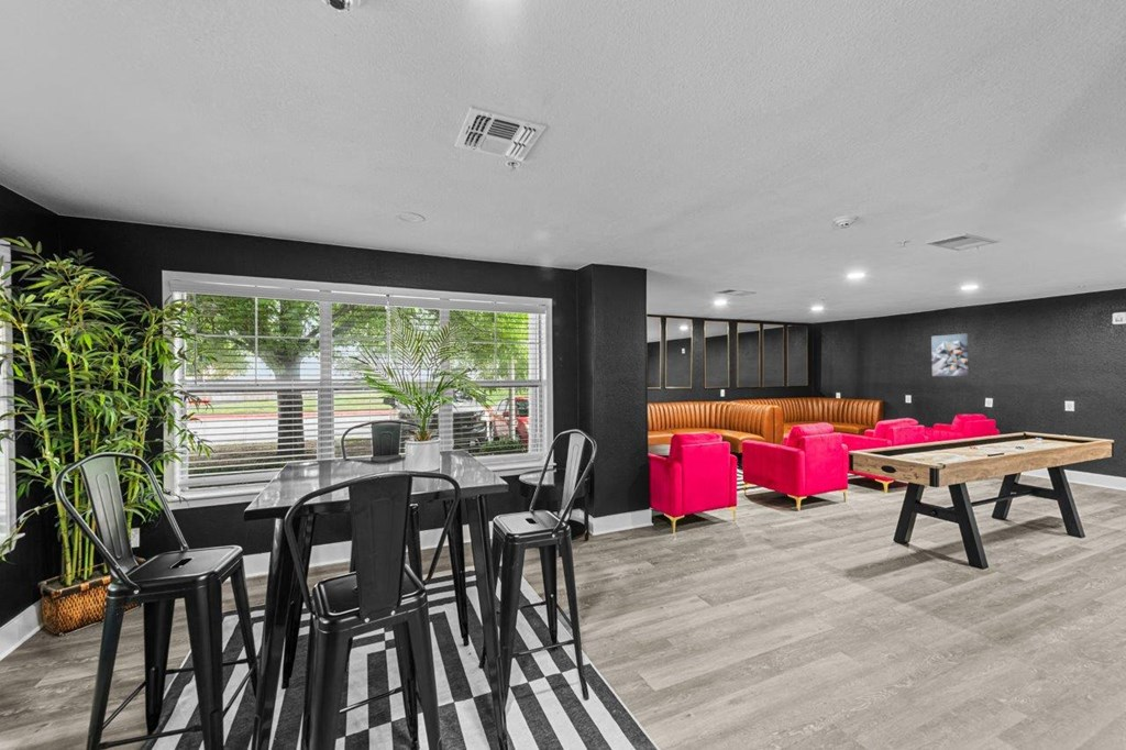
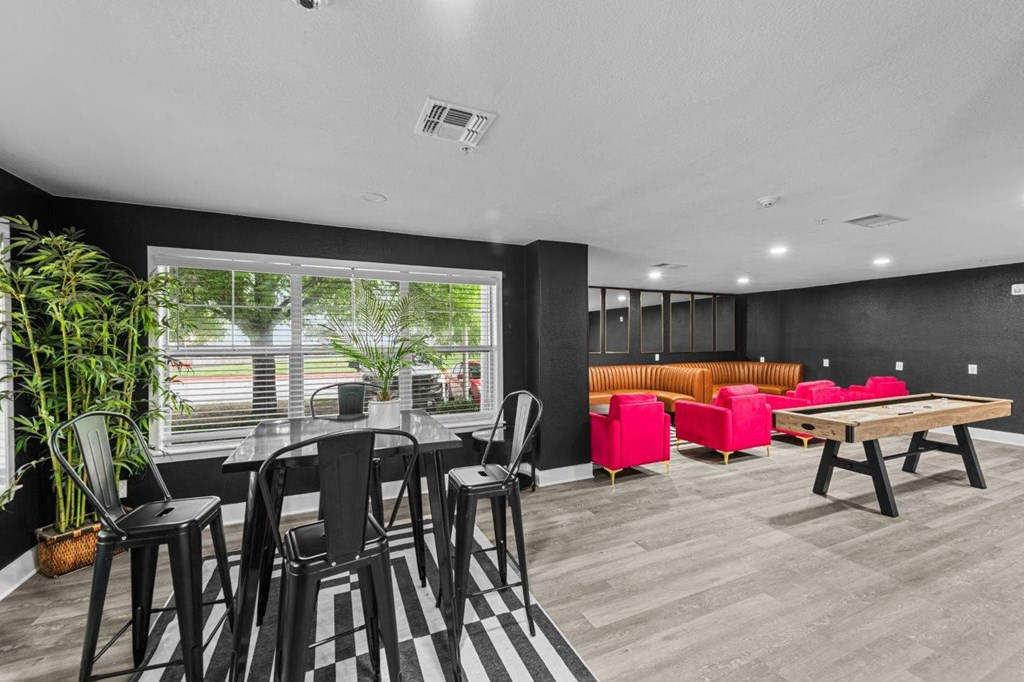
- wall art (949, 355)
